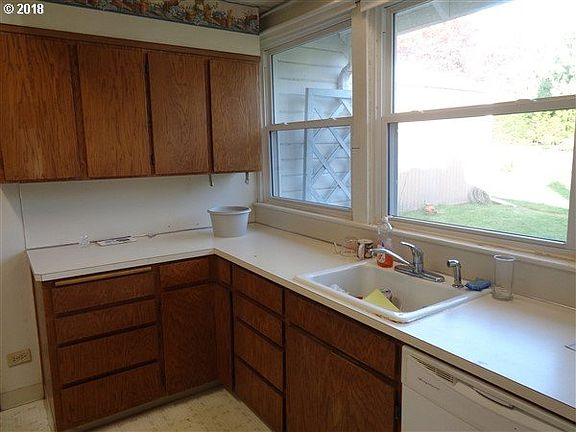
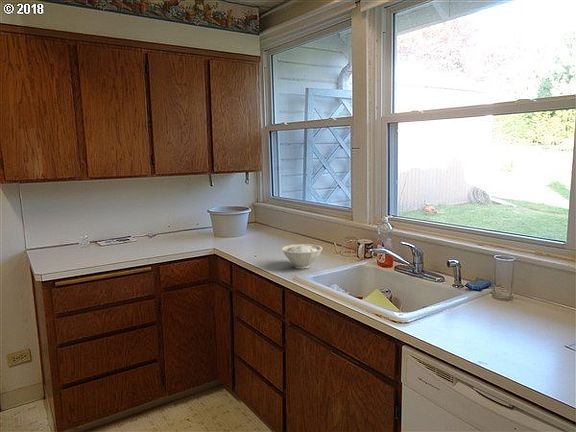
+ bowl (302, 256)
